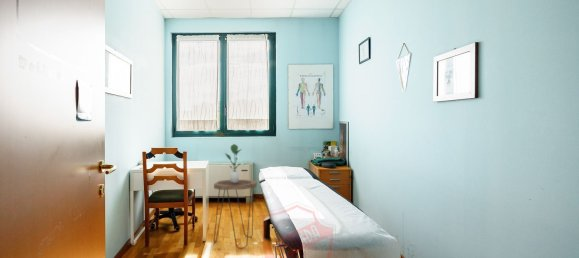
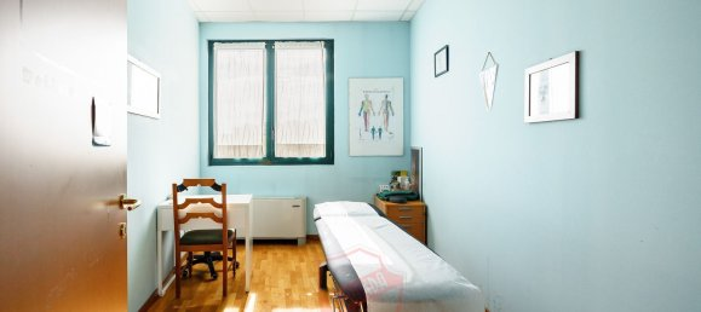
- potted plant (233, 163)
- side table (231, 213)
